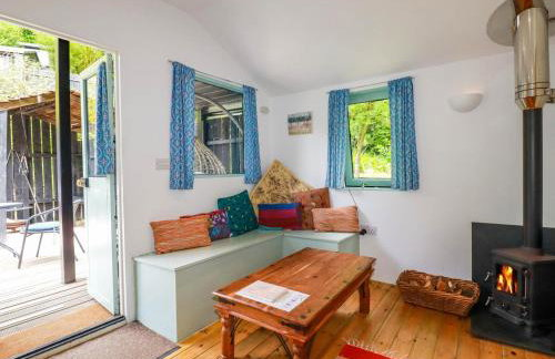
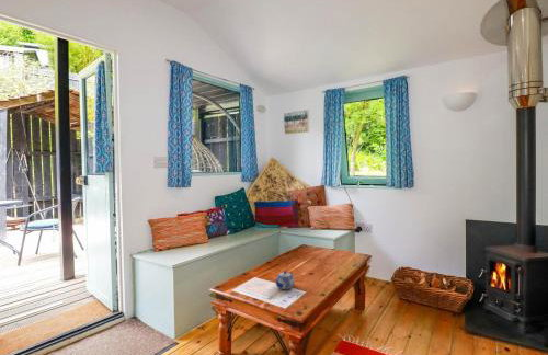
+ teapot (284, 279)
